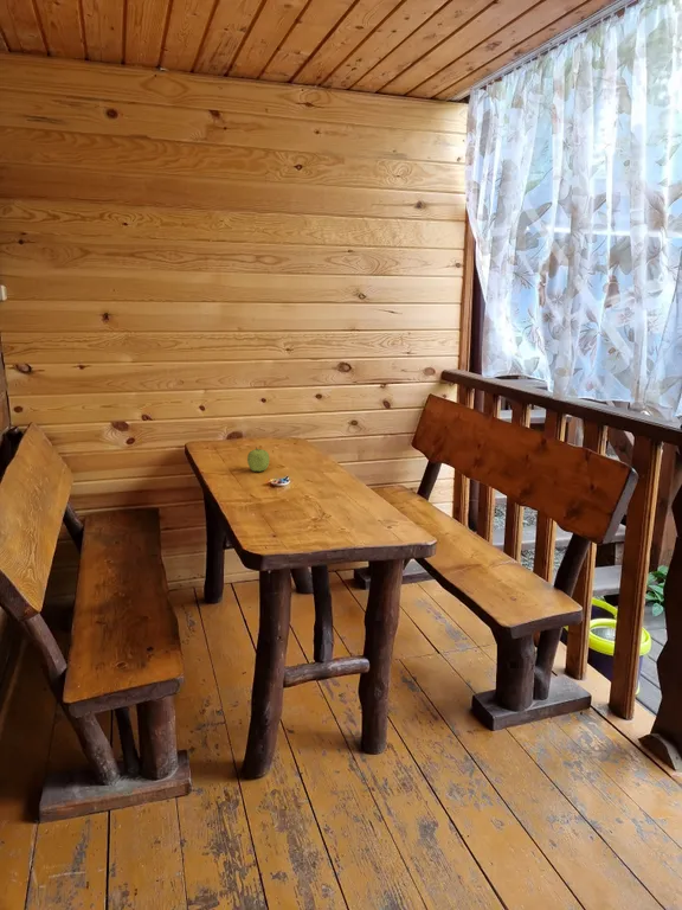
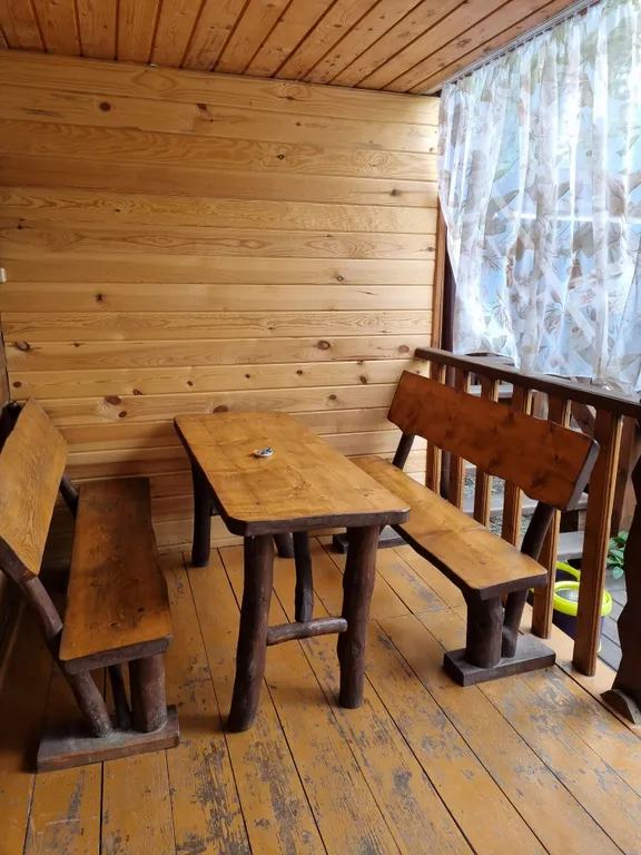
- fruit (258, 459)
